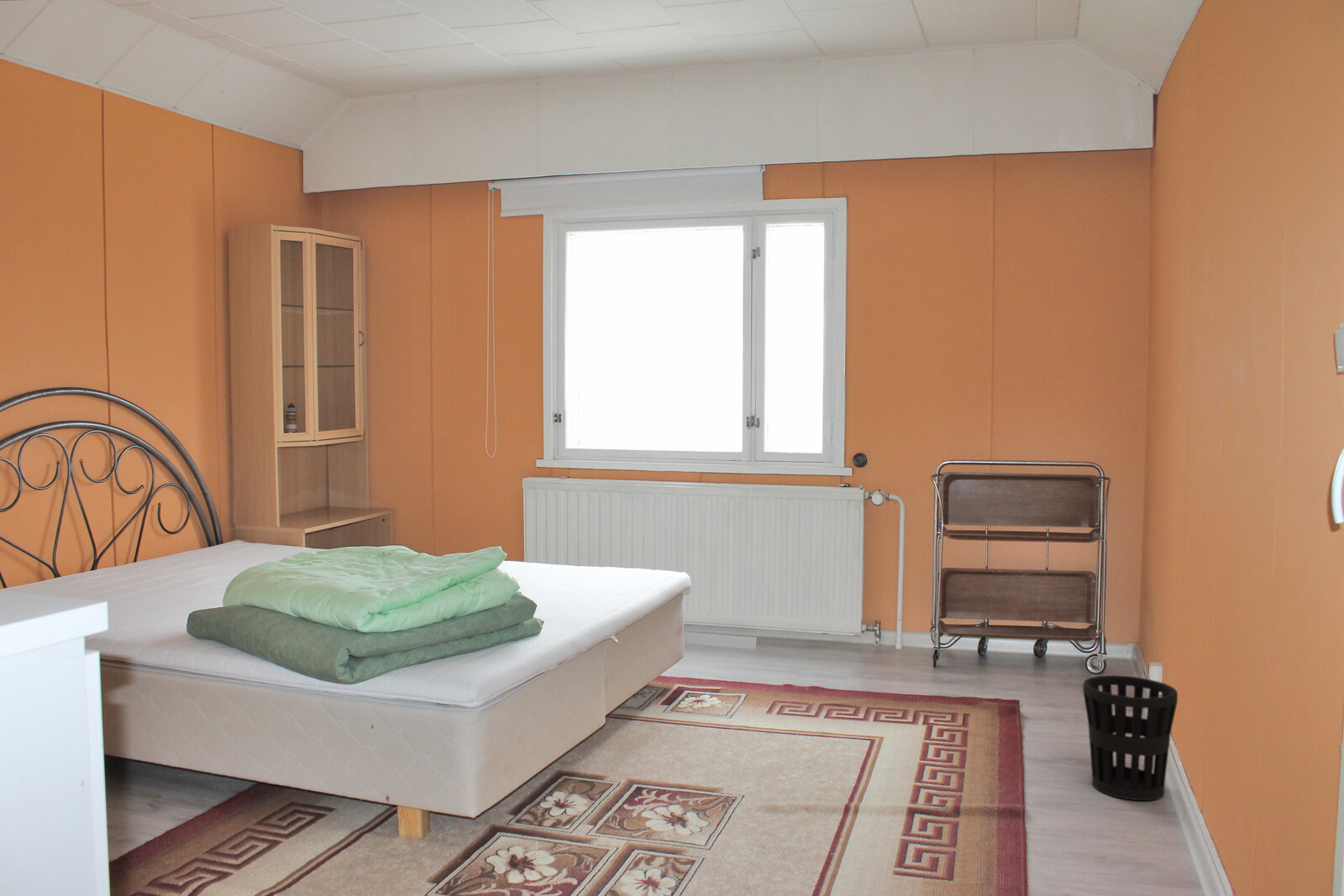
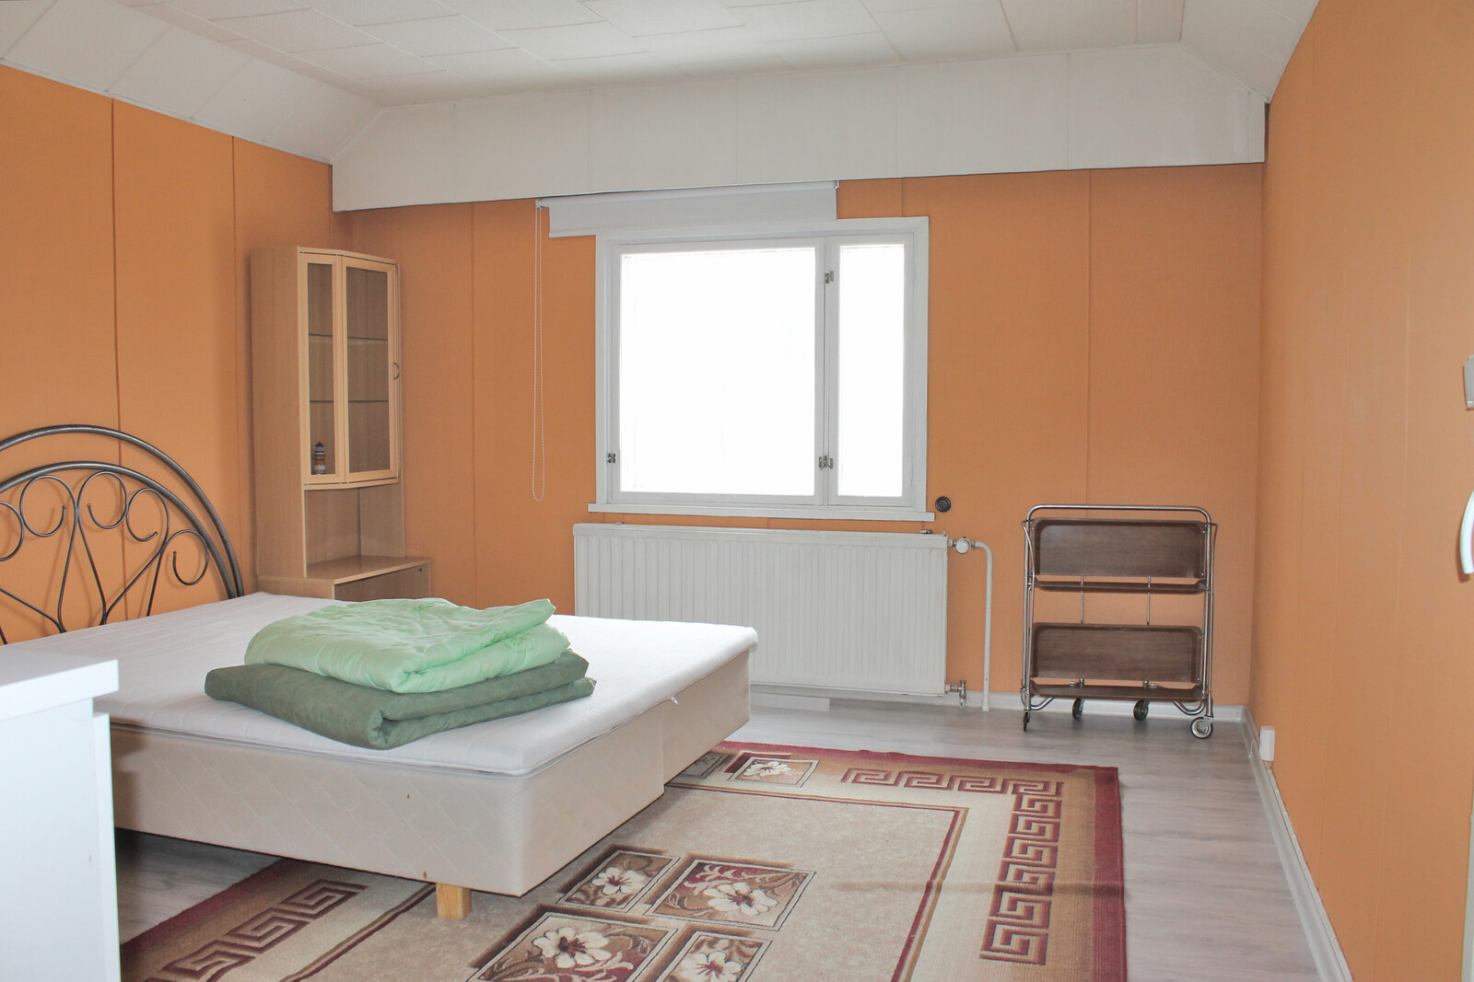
- wastebasket (1128, 736)
